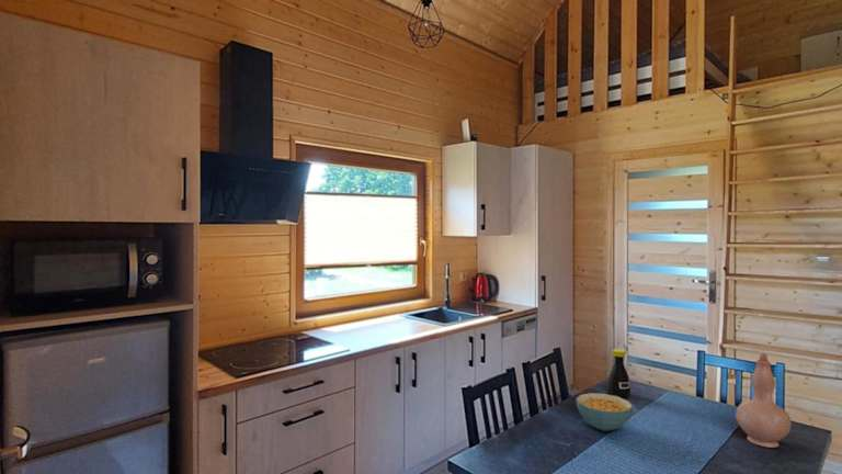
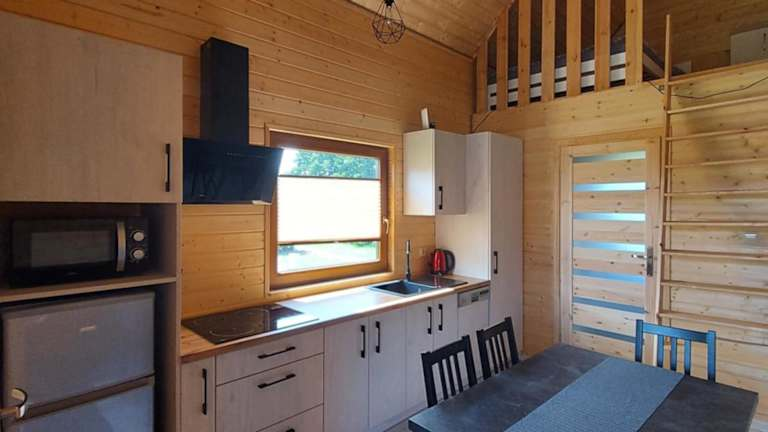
- cereal bowl (603, 415)
- vase (762, 397)
- bottle (618, 372)
